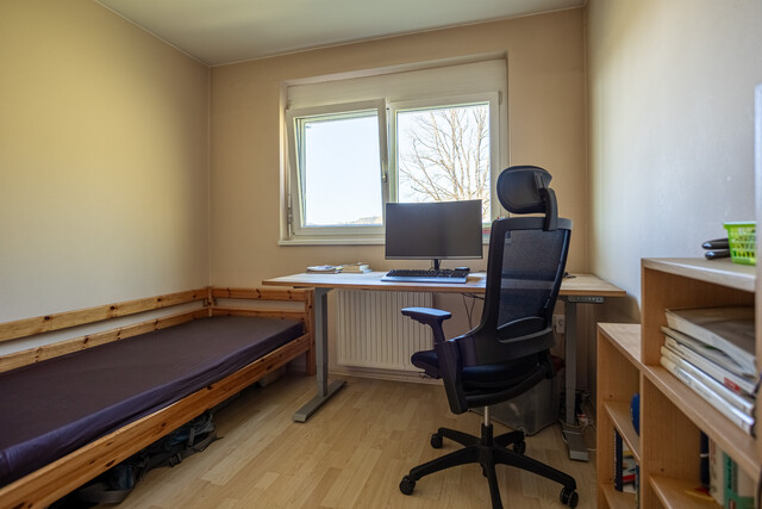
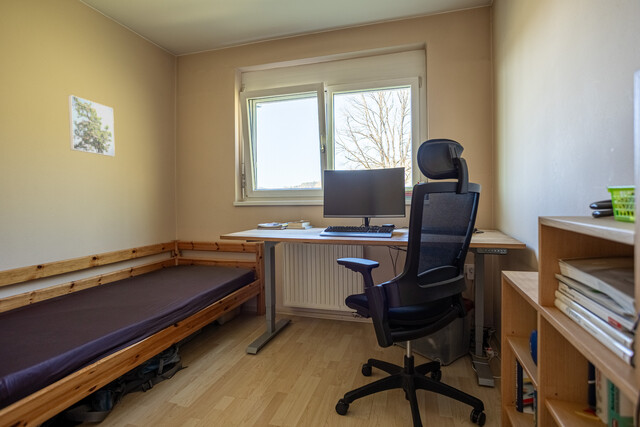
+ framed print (92, 127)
